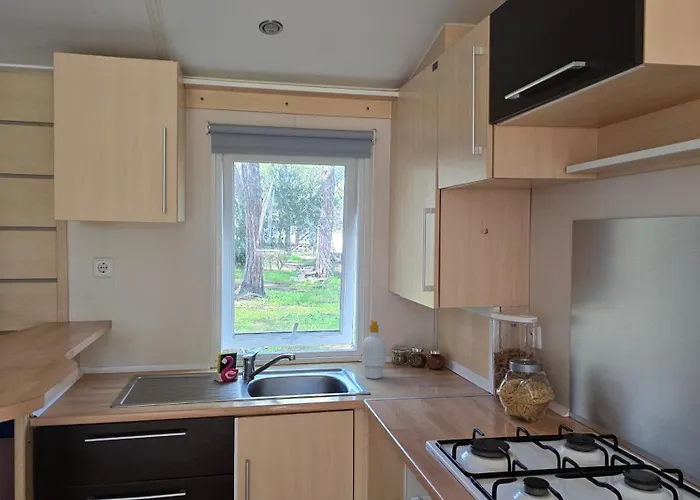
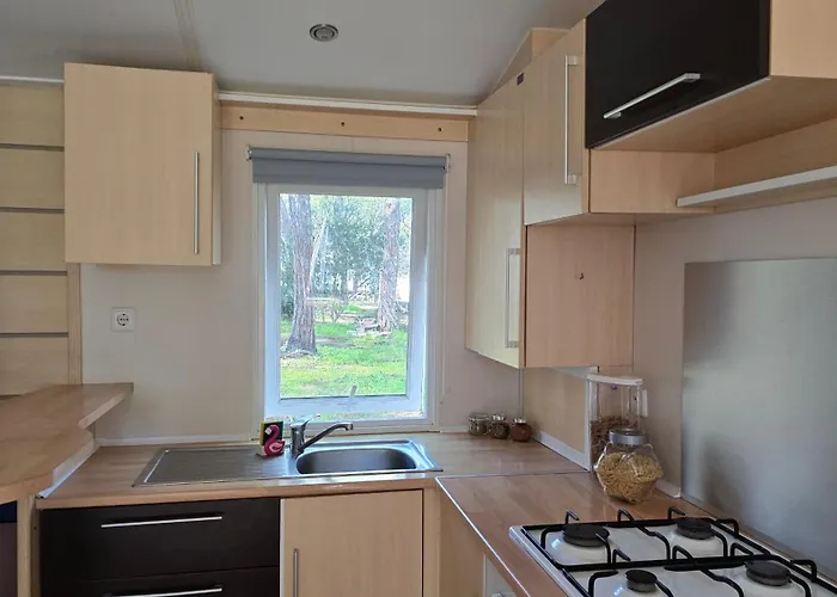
- soap bottle (373, 349)
